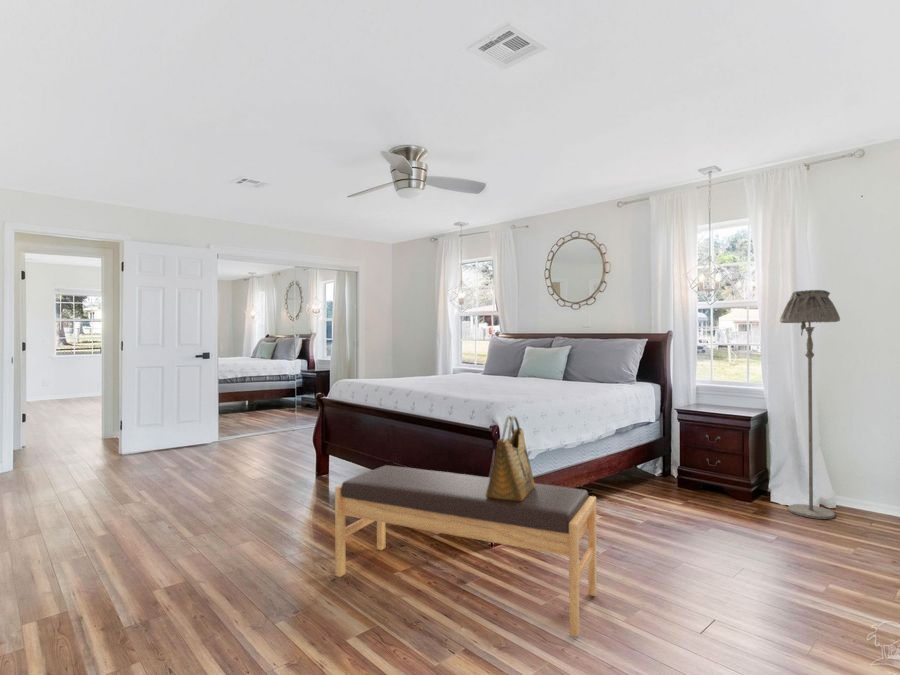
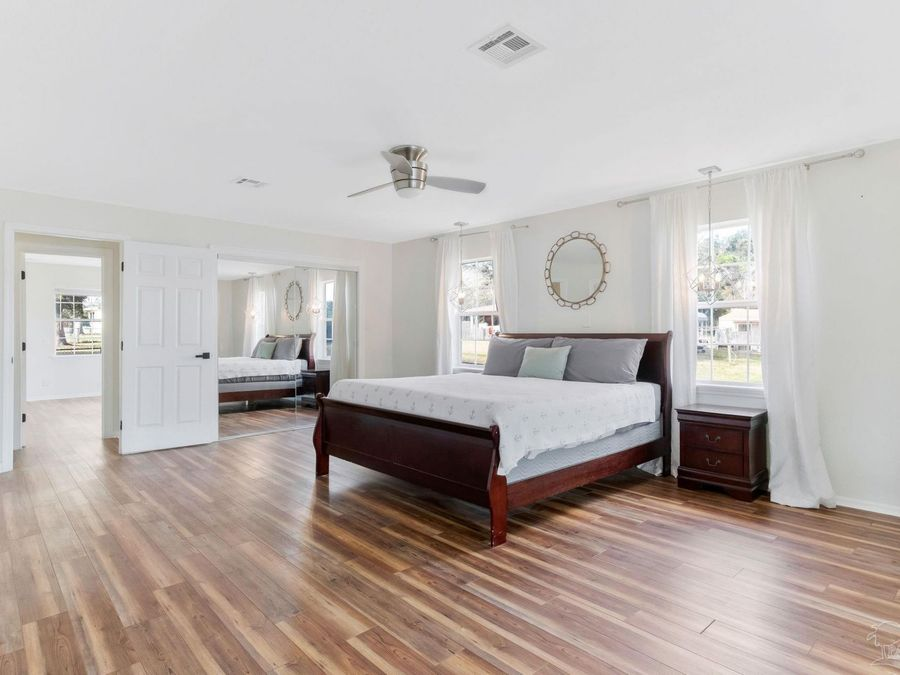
- grocery bag (510, 453)
- bench (461, 534)
- floor lamp (809, 401)
